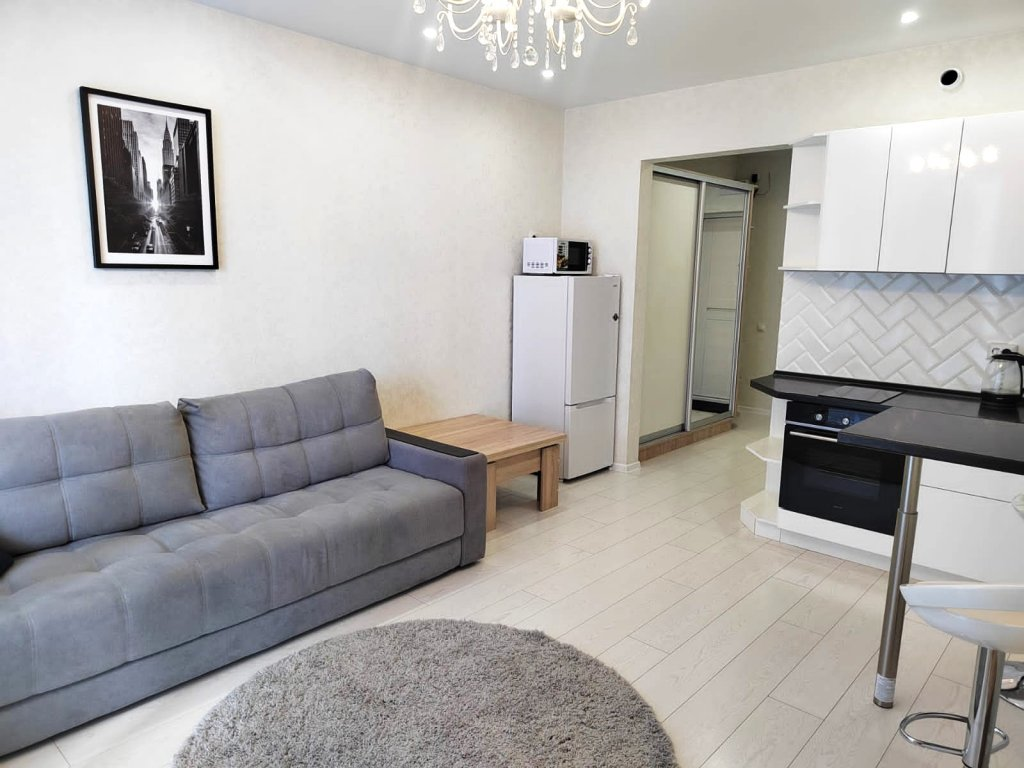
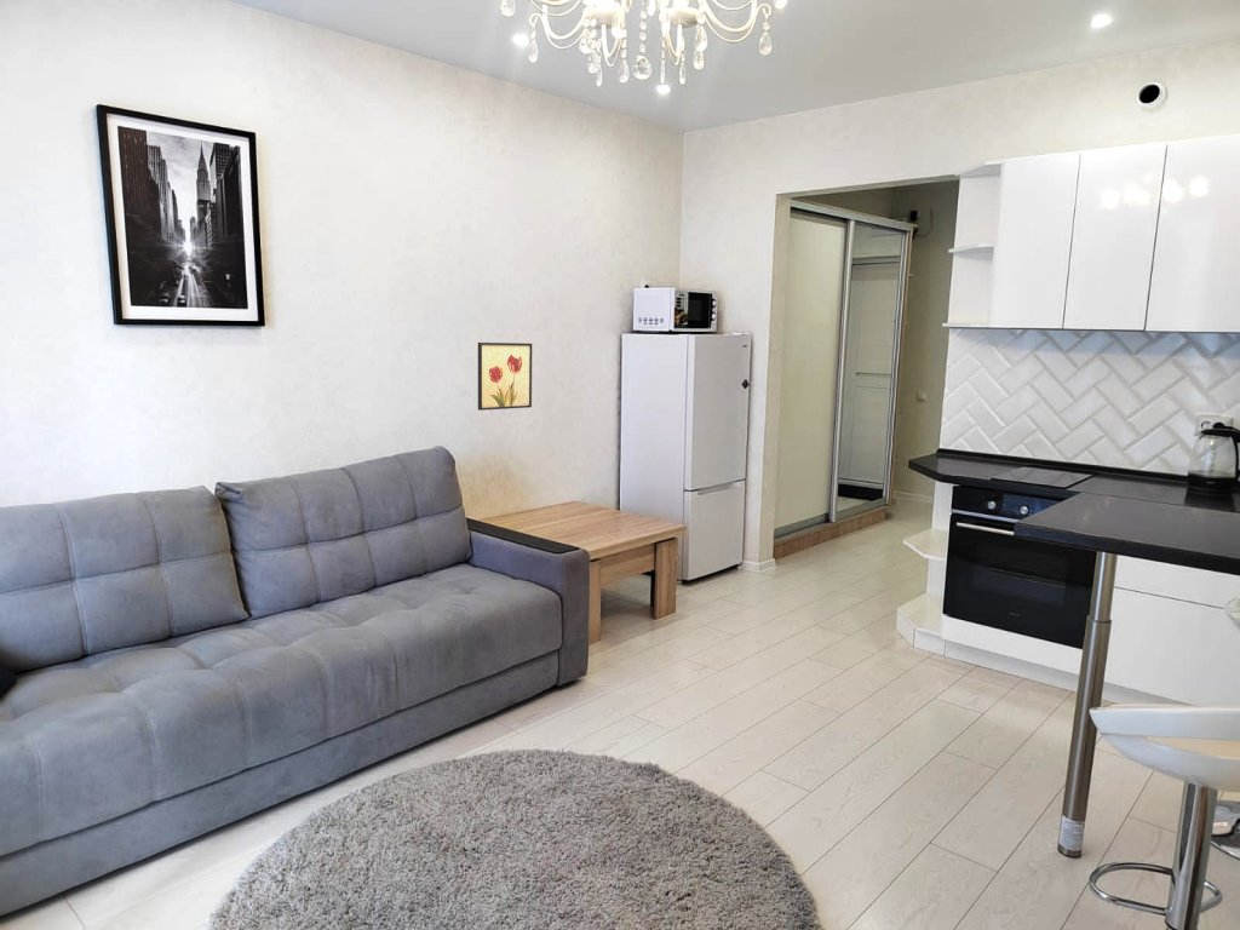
+ wall art (504, 375)
